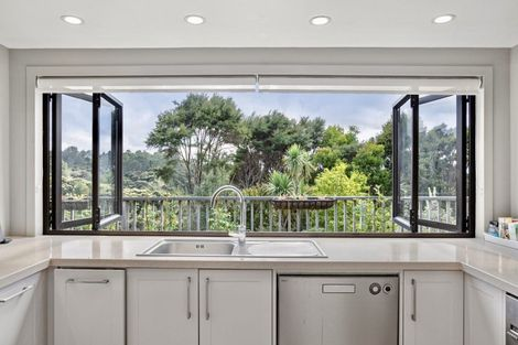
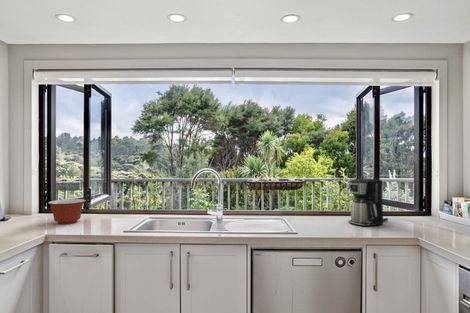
+ coffee maker (371, 201)
+ mixing bowl (67, 211)
